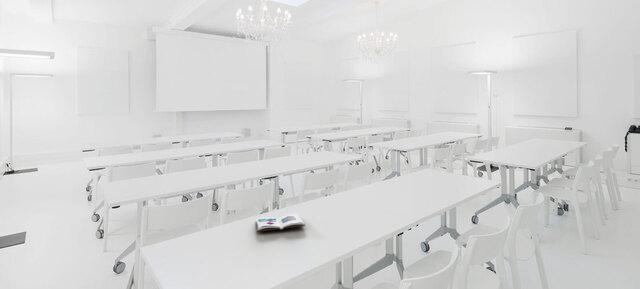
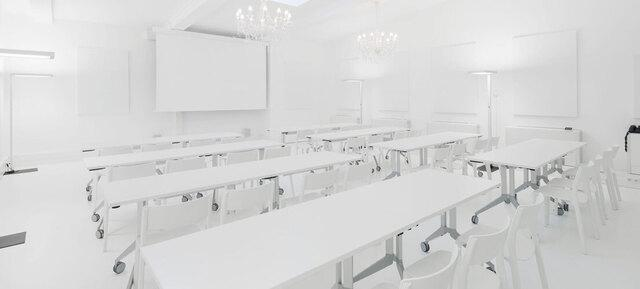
- book (279, 221)
